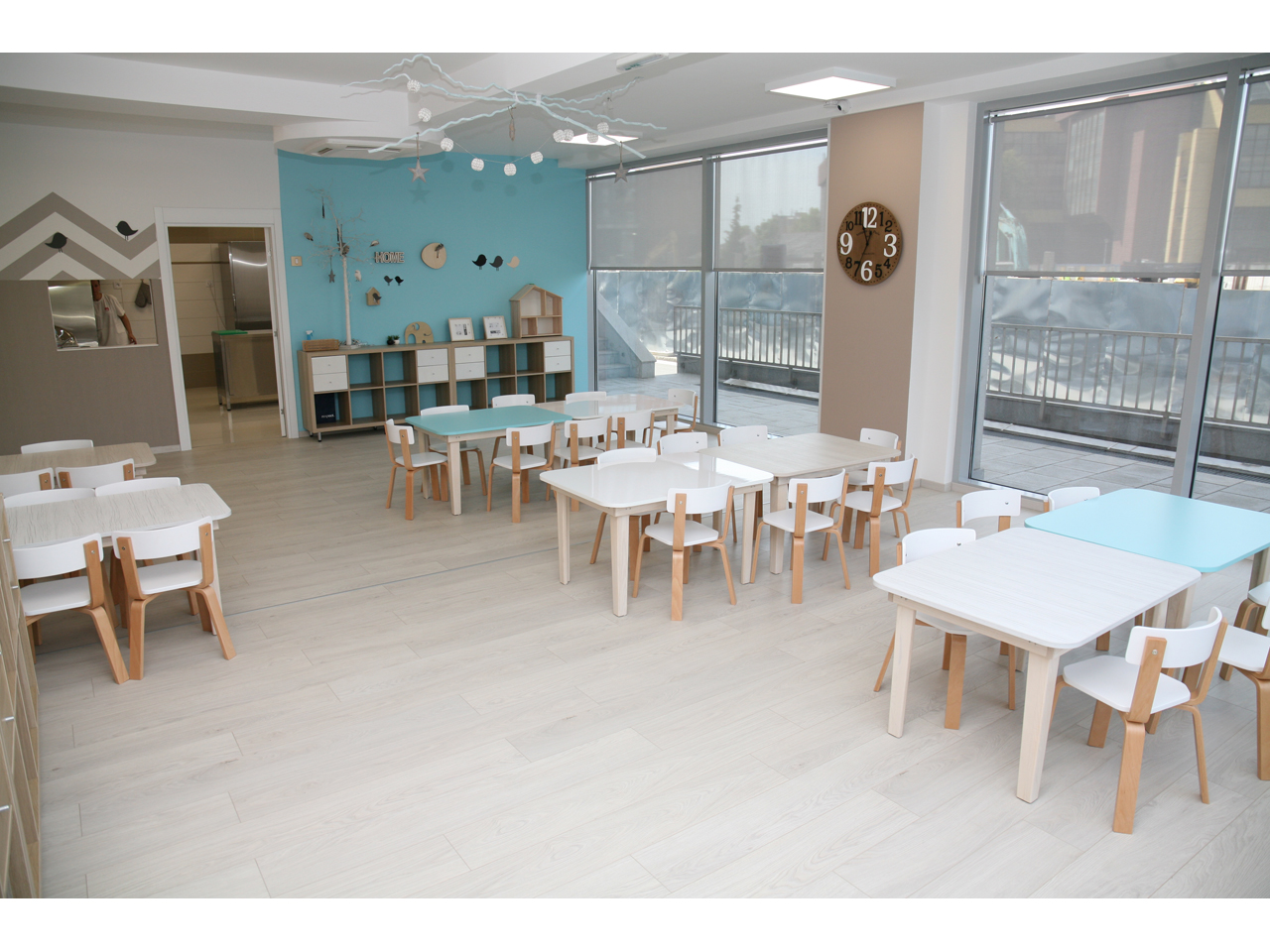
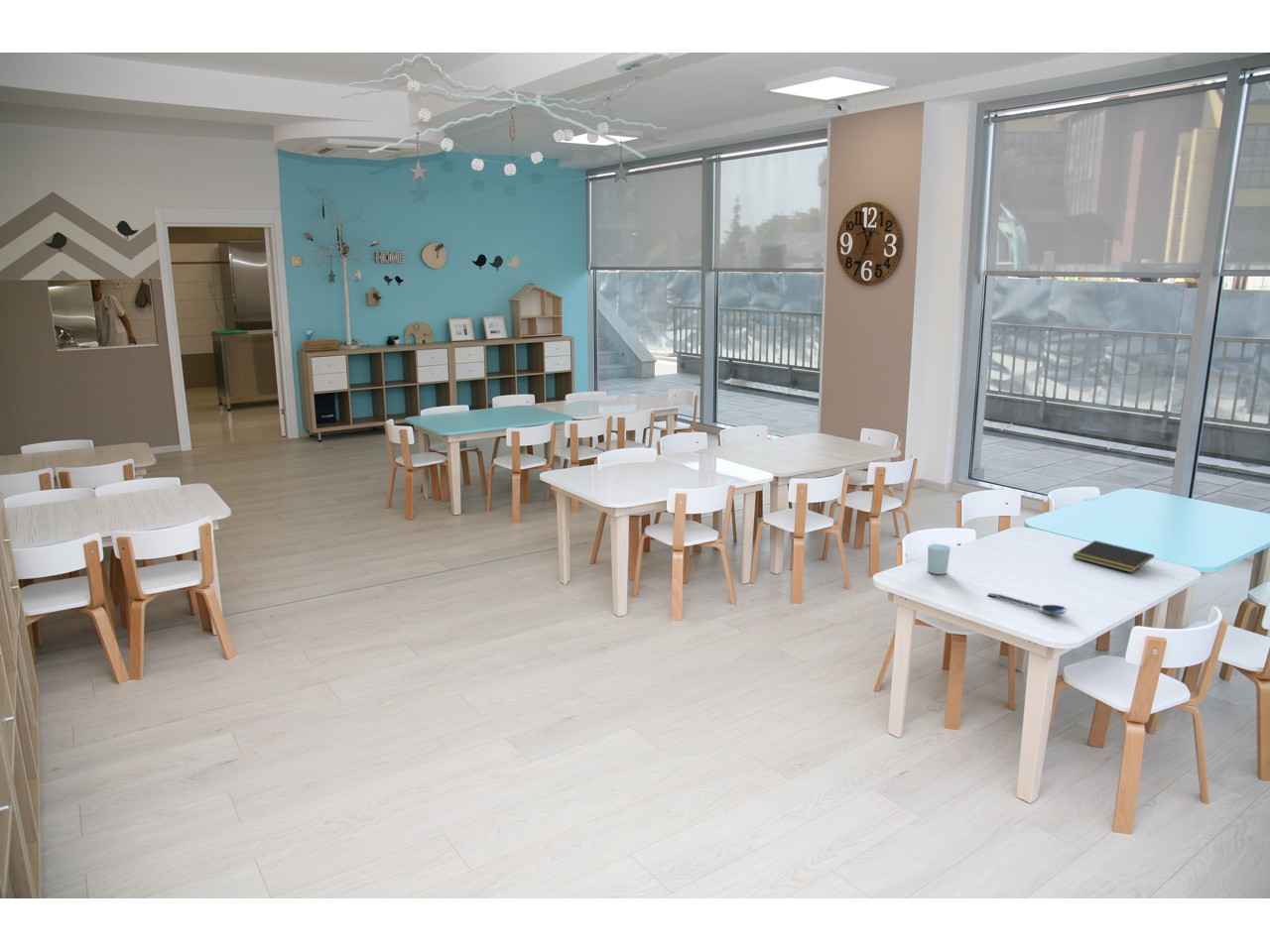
+ spoon (1027, 602)
+ cup (938, 558)
+ notepad (1112, 555)
